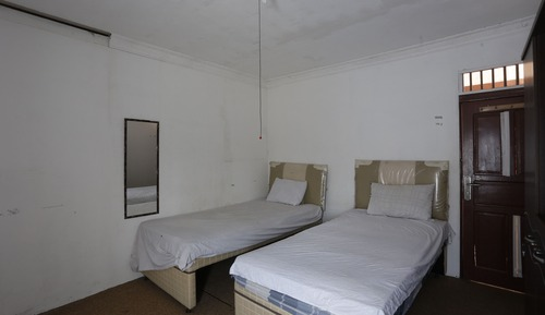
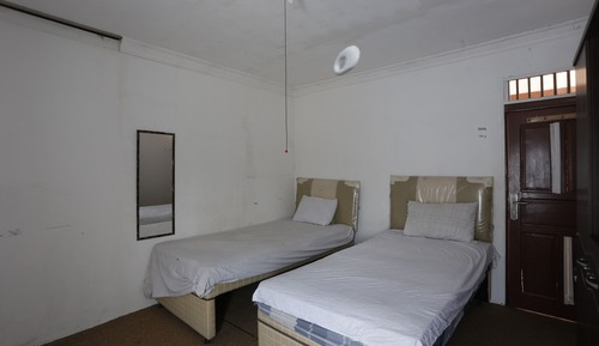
+ ceiling light (345, 60)
